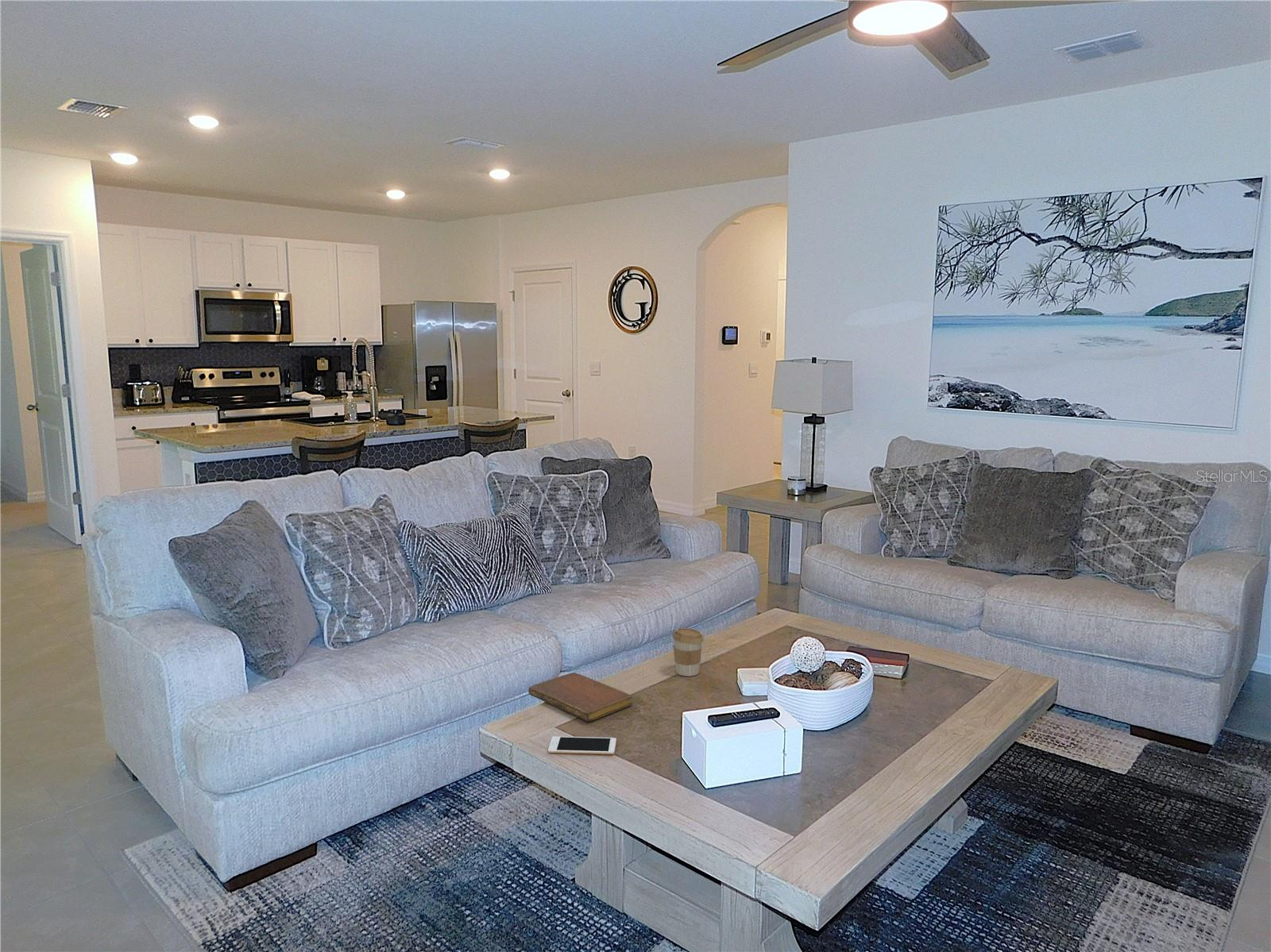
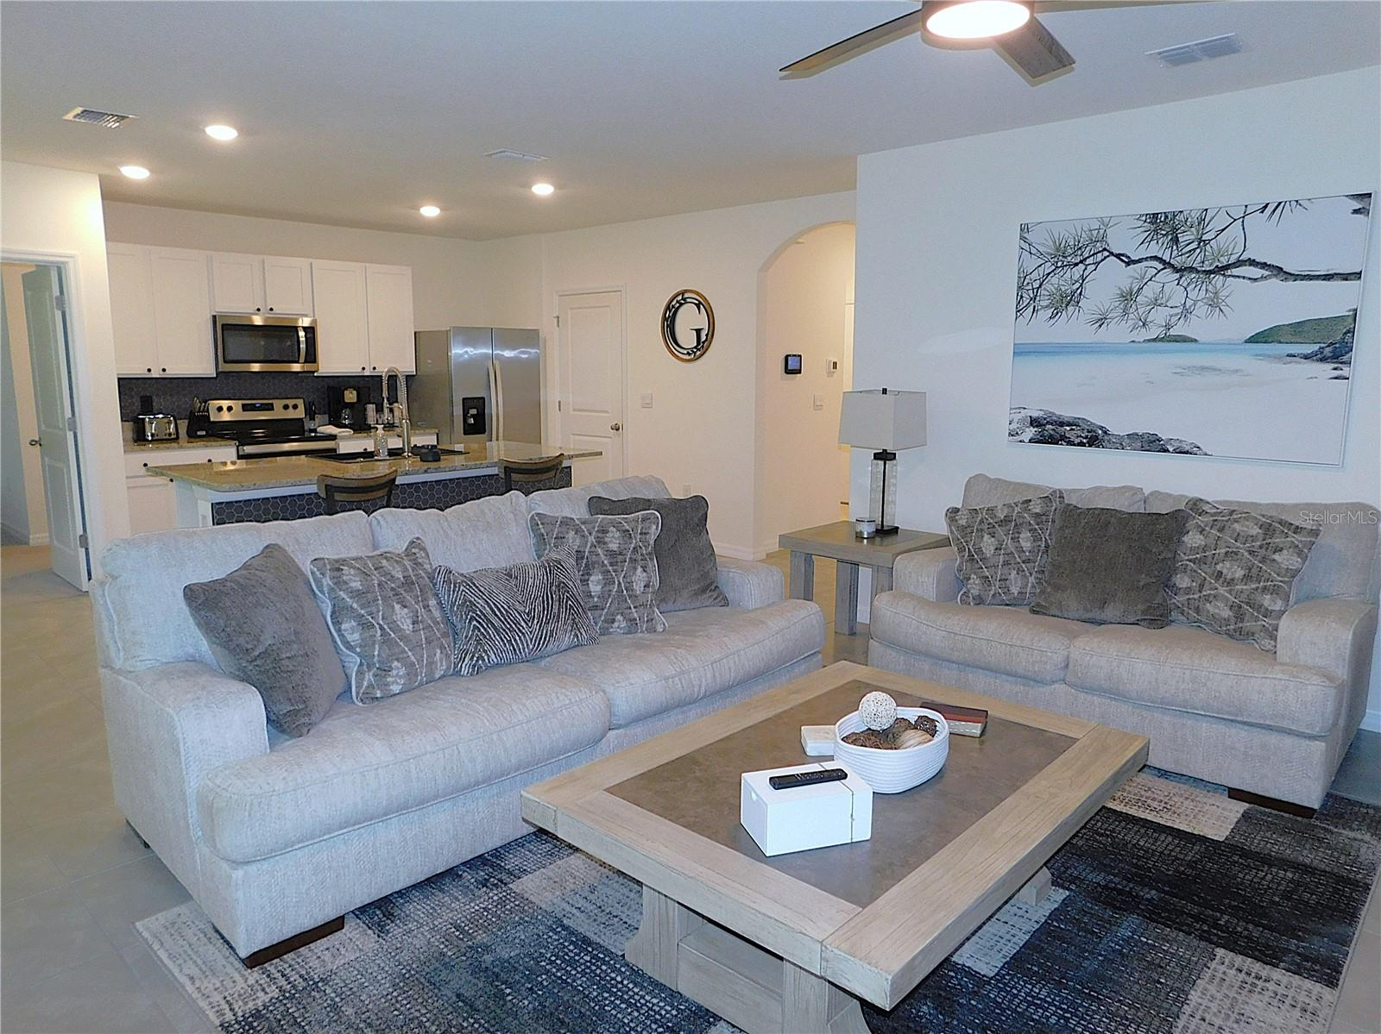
- cell phone (582, 745)
- notebook (580, 695)
- coffee cup (687, 651)
